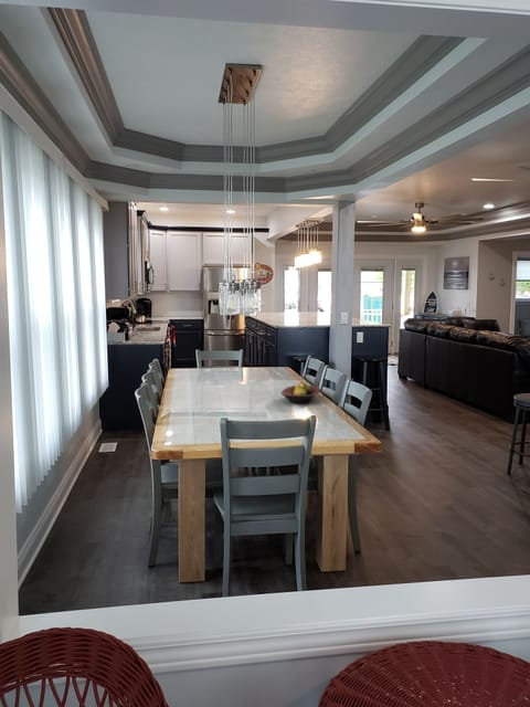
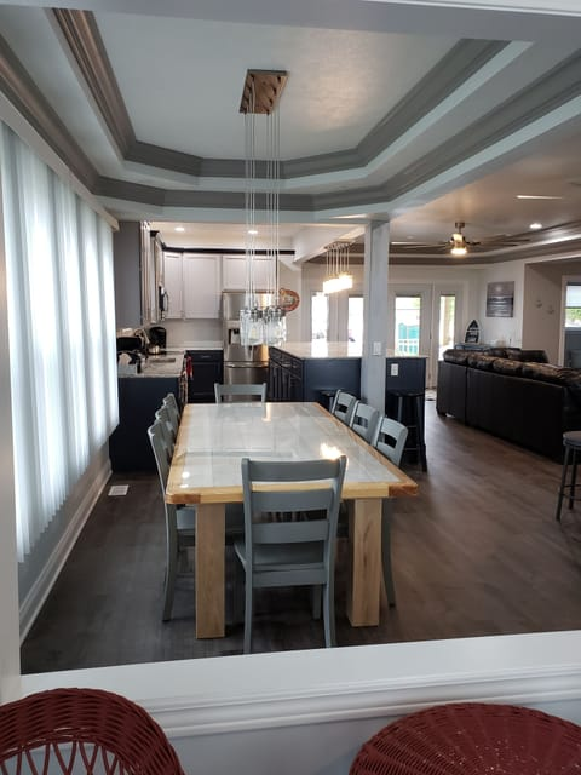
- fruit bowl (300, 391)
